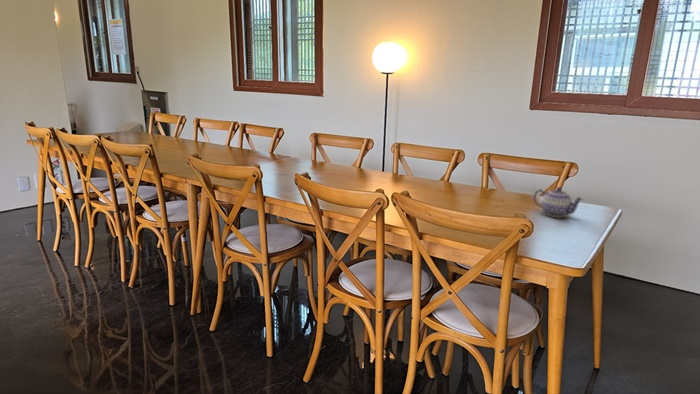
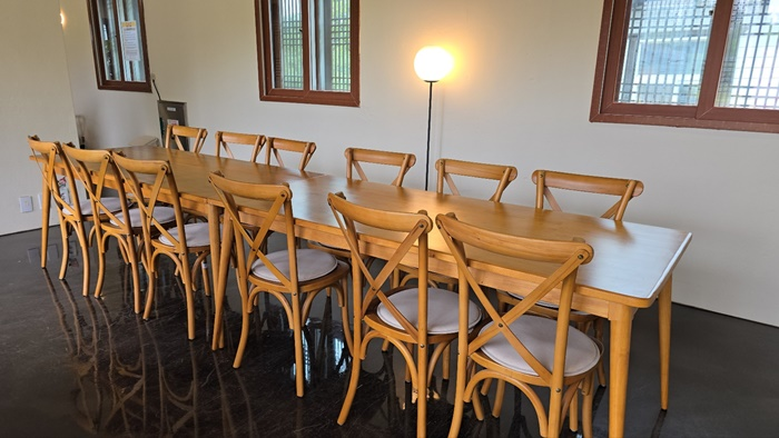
- teapot (557, 201)
